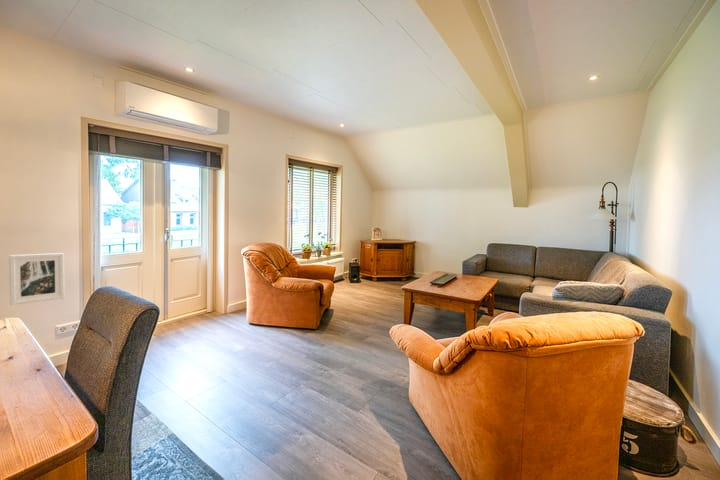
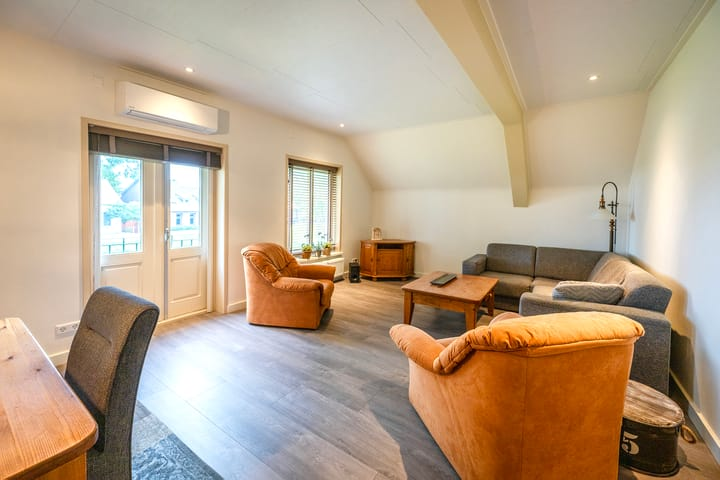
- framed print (38, 277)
